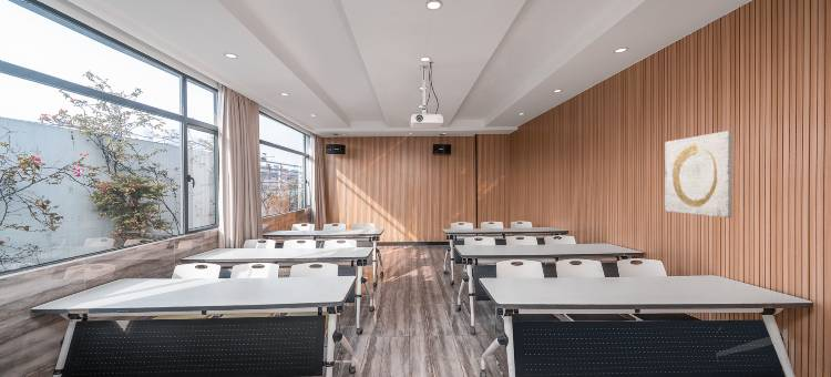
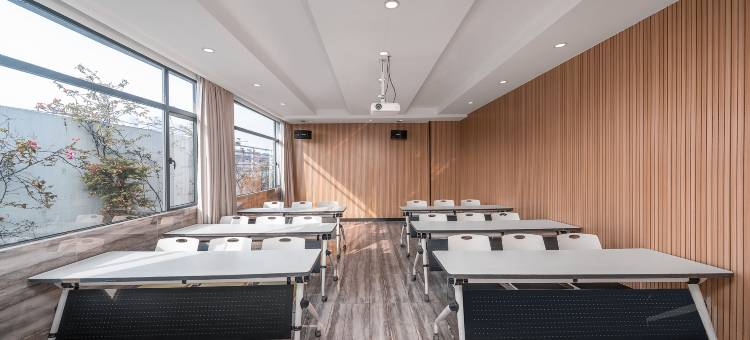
- wall art (695, 175)
